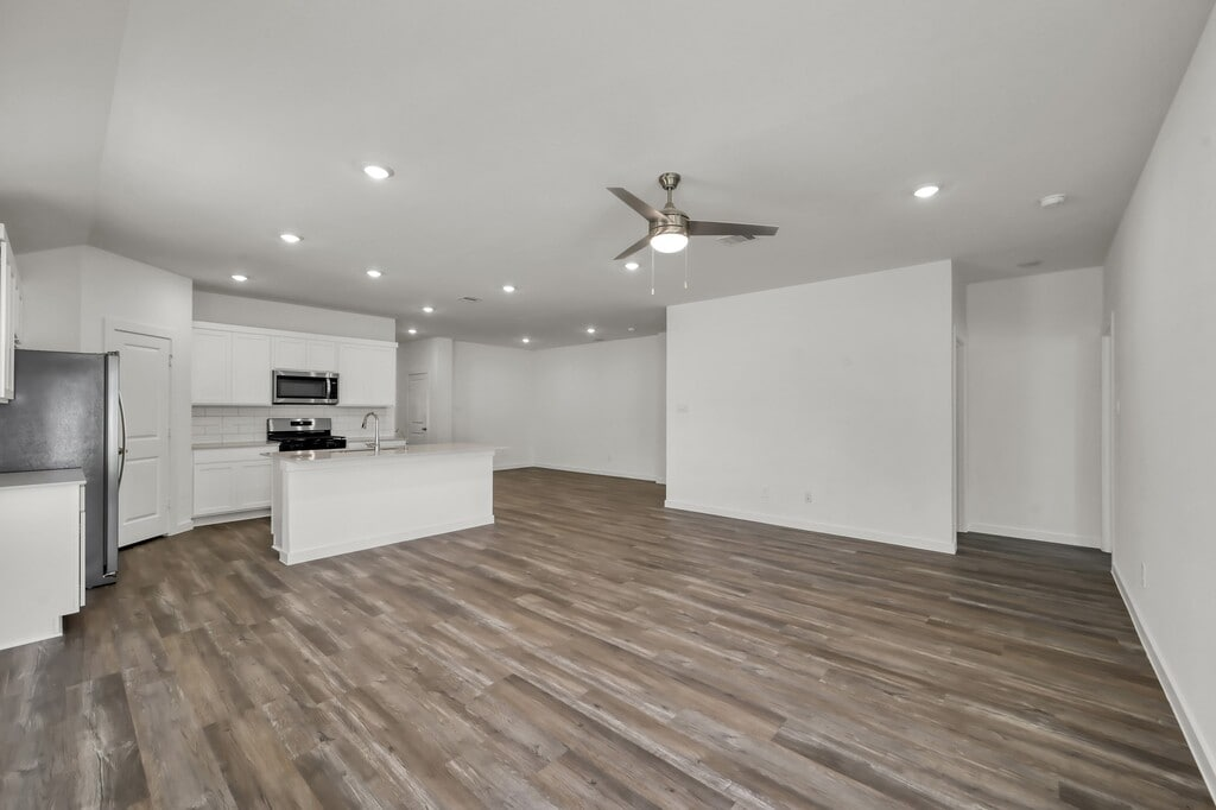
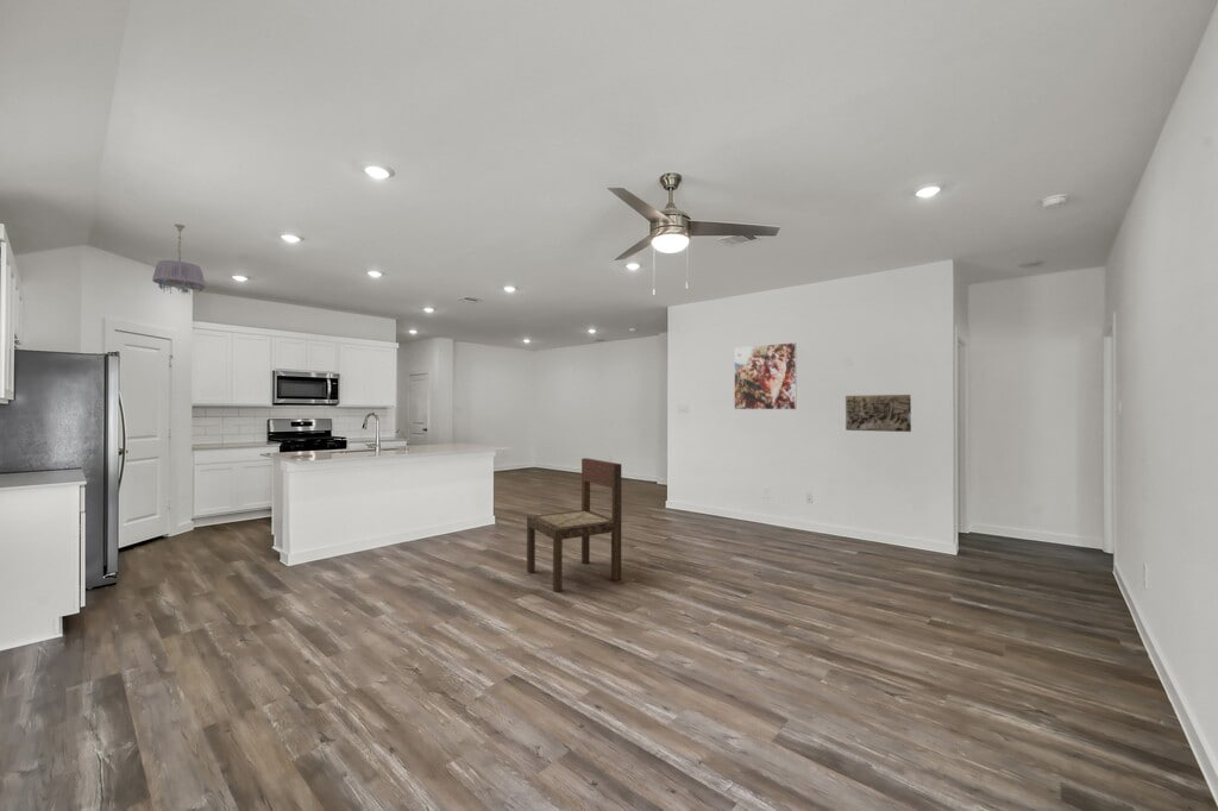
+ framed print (764, 377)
+ dining chair (572, 518)
+ ceiling light fixture (180, 259)
+ relief panel (875, 413)
